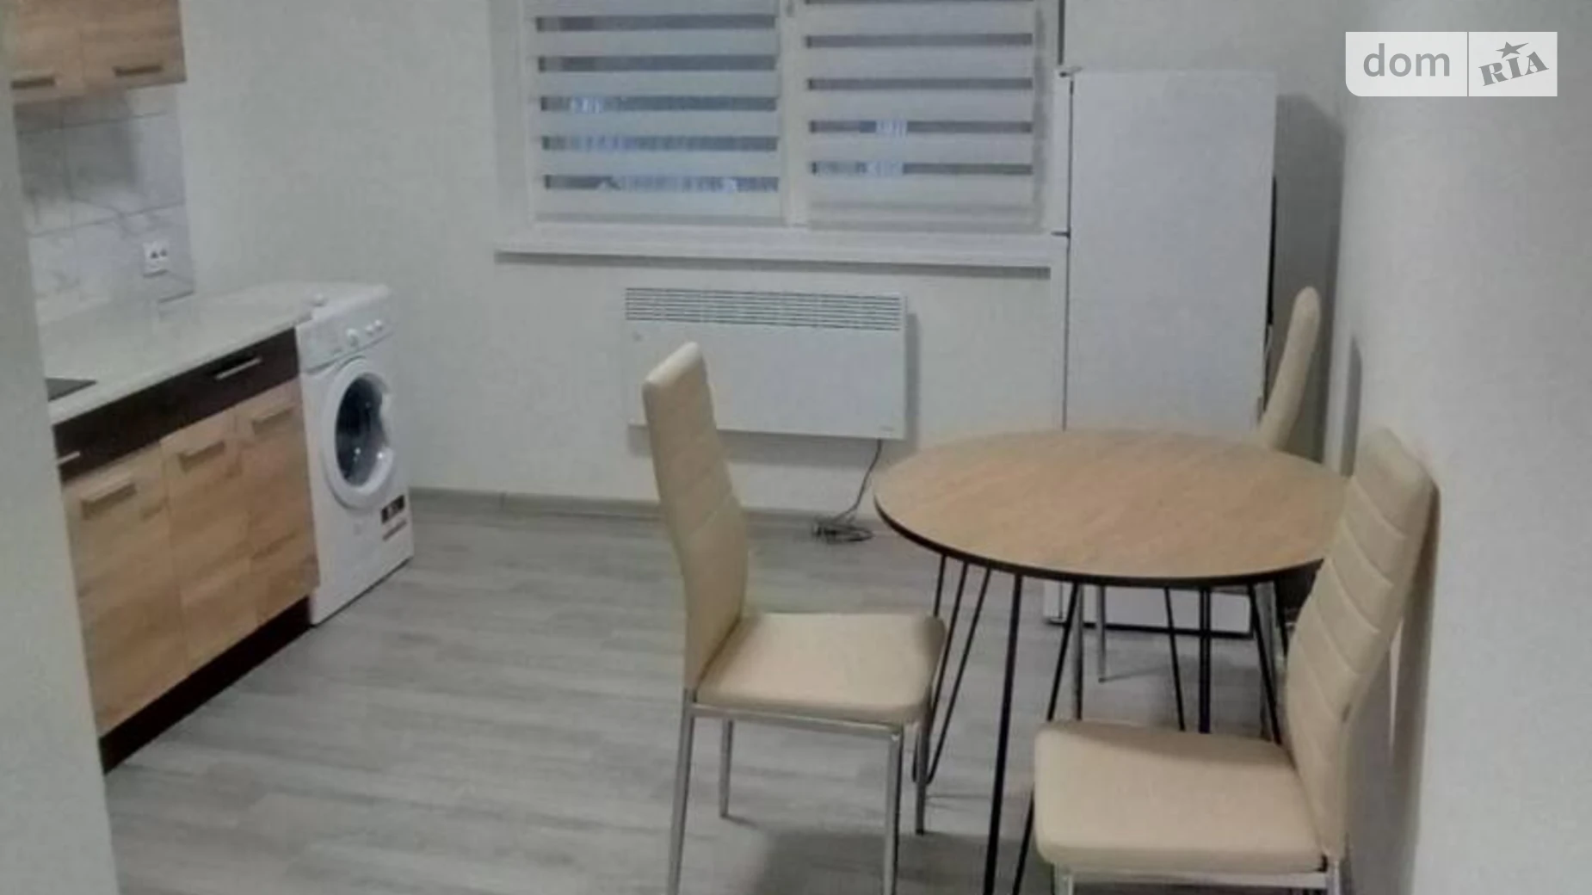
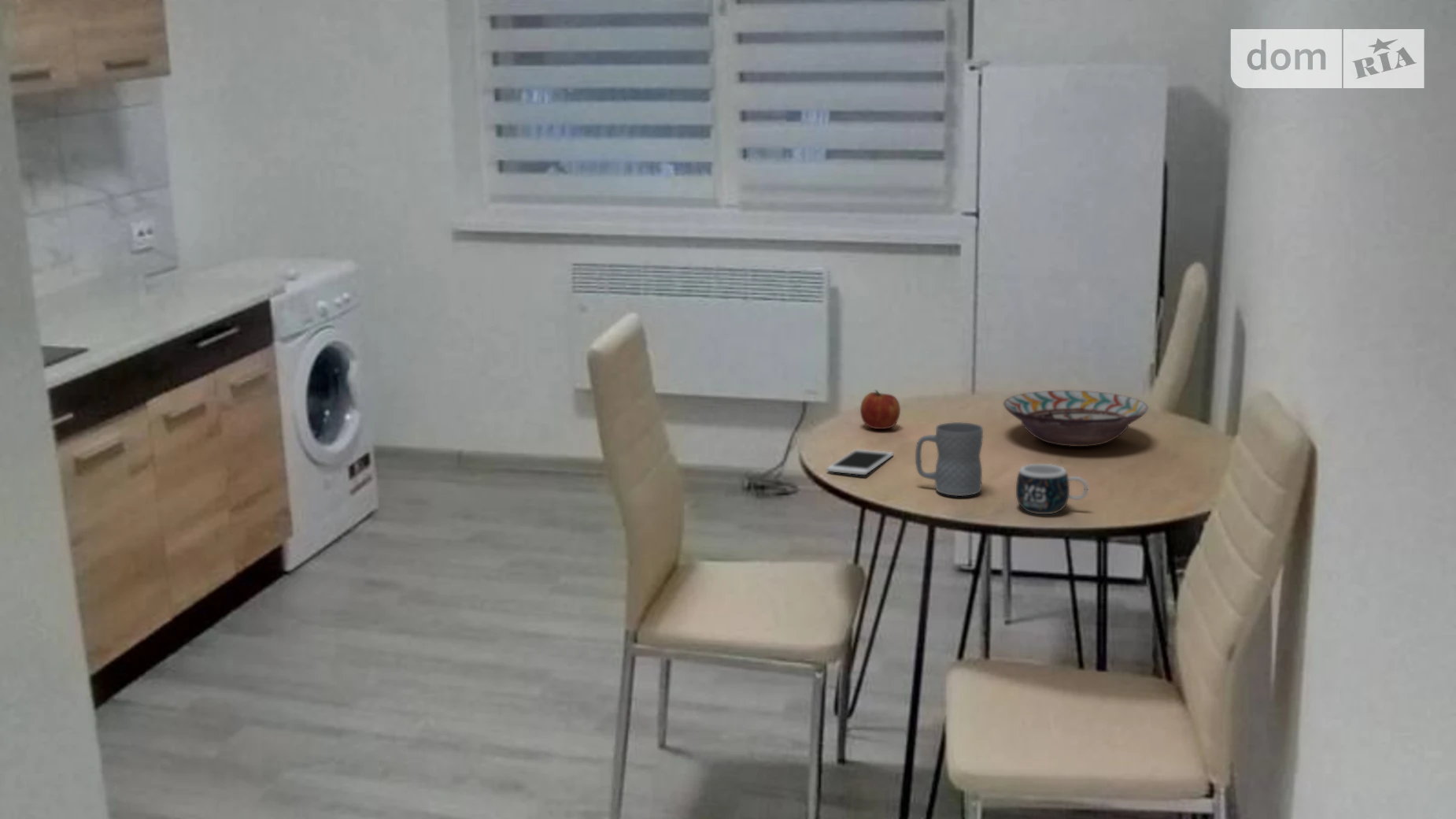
+ fruit (880, 408)
+ mug (1051, 489)
+ mug (948, 458)
+ decorative bowl (1074, 421)
+ cell phone (860, 461)
